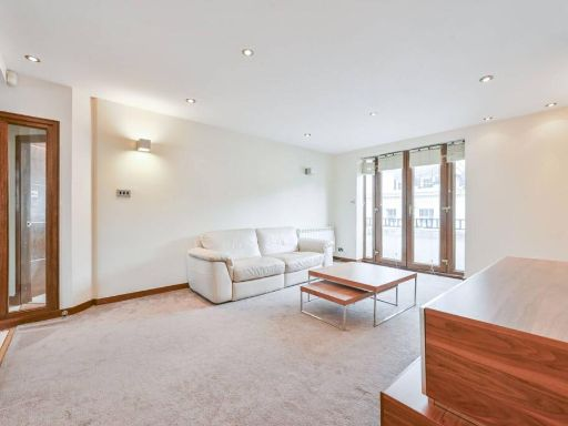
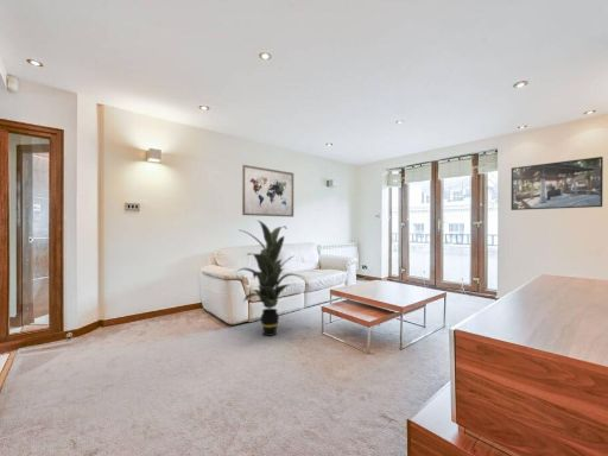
+ indoor plant (265, 277)
+ wall art (270, 192)
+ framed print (552, 185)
